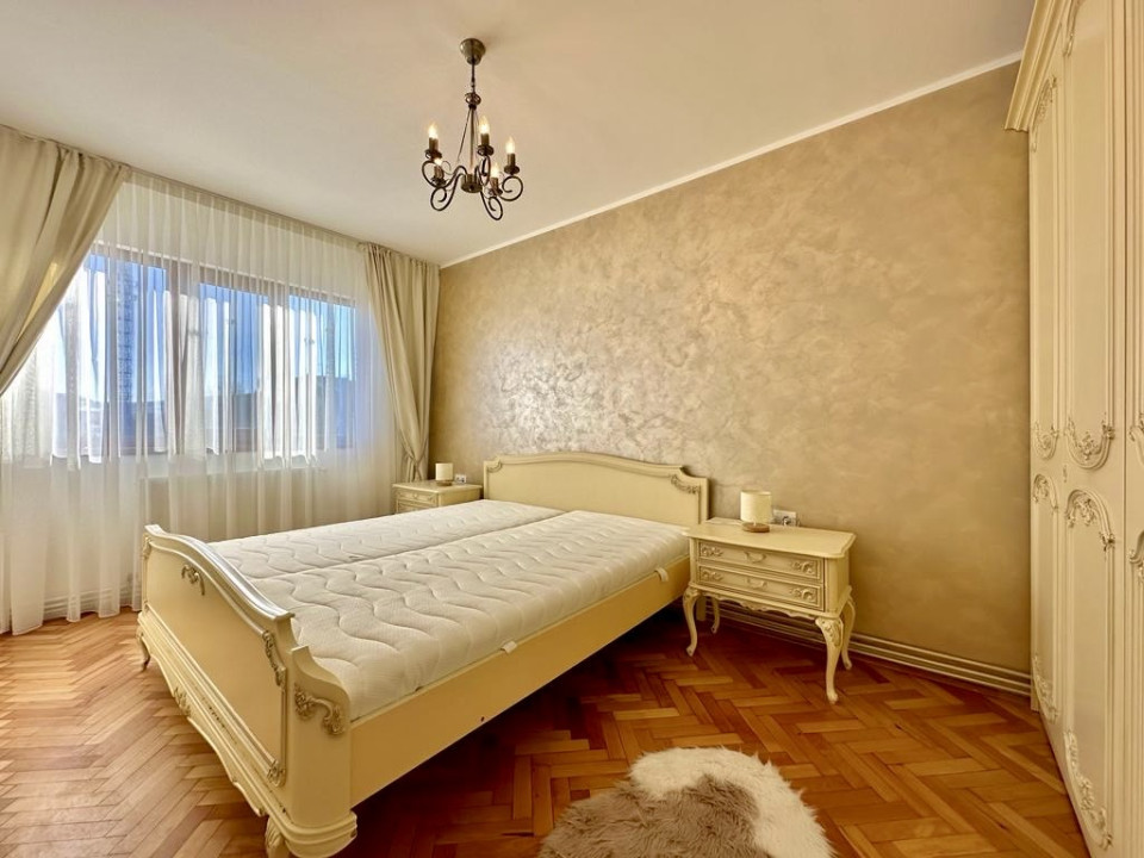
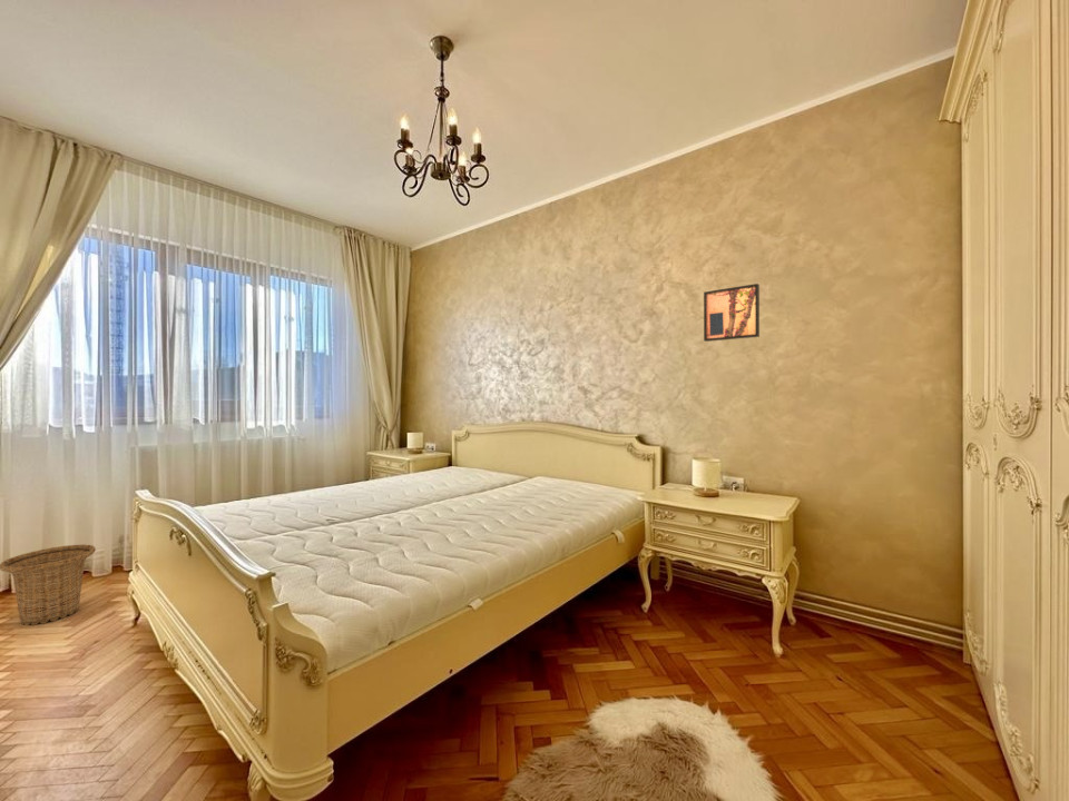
+ basket (50, 585)
+ wall art (730, 314)
